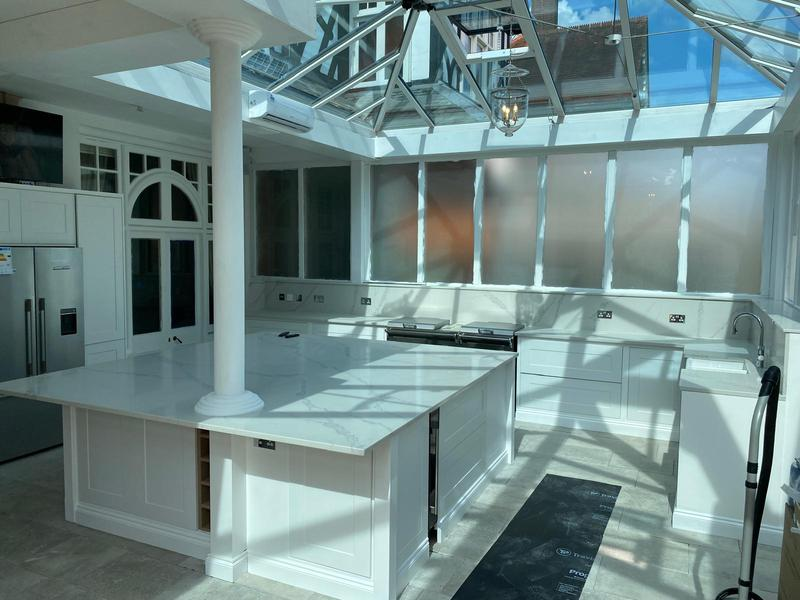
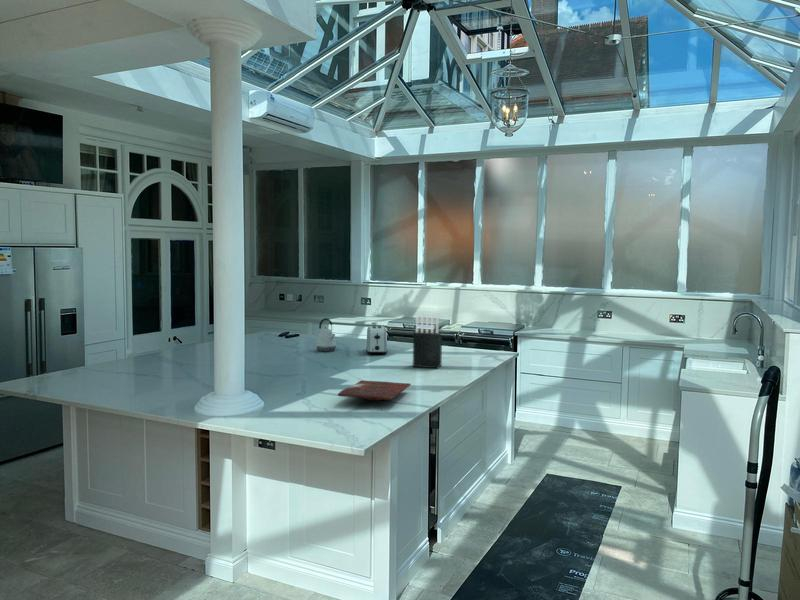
+ toaster (376, 339)
+ cutting board (375, 393)
+ knife block (427, 340)
+ kettle (326, 334)
